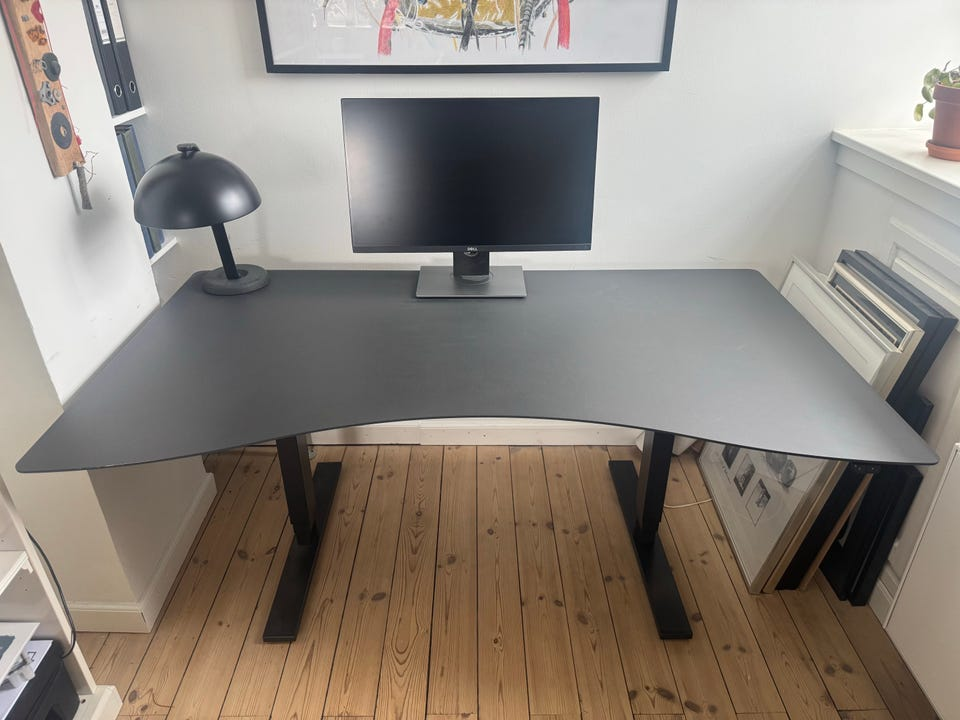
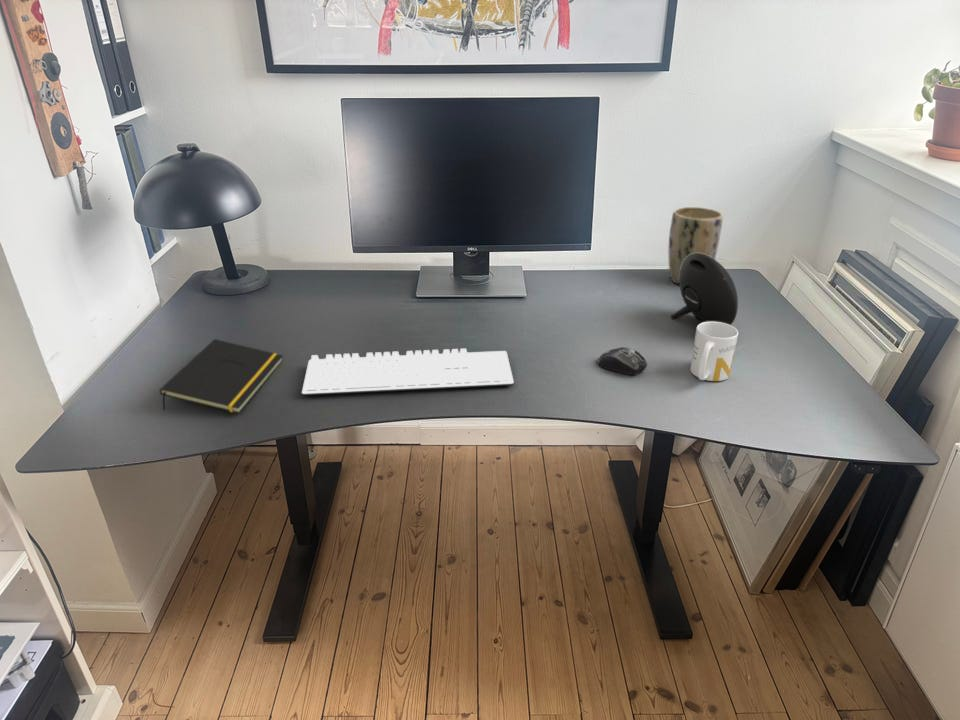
+ mug (714, 354)
+ plant pot (692, 247)
+ computer mouse (622, 358)
+ keyboard (408, 369)
+ notepad (225, 373)
+ speaker (707, 291)
